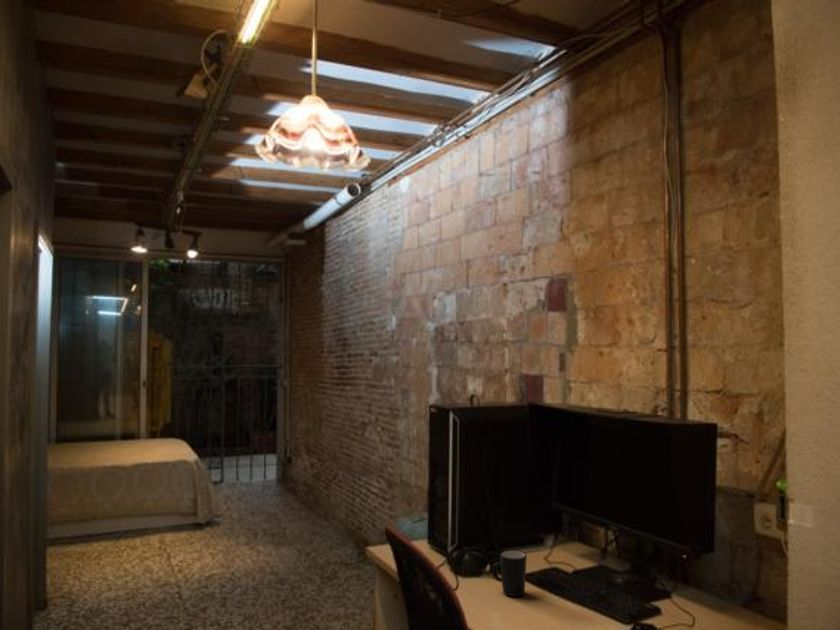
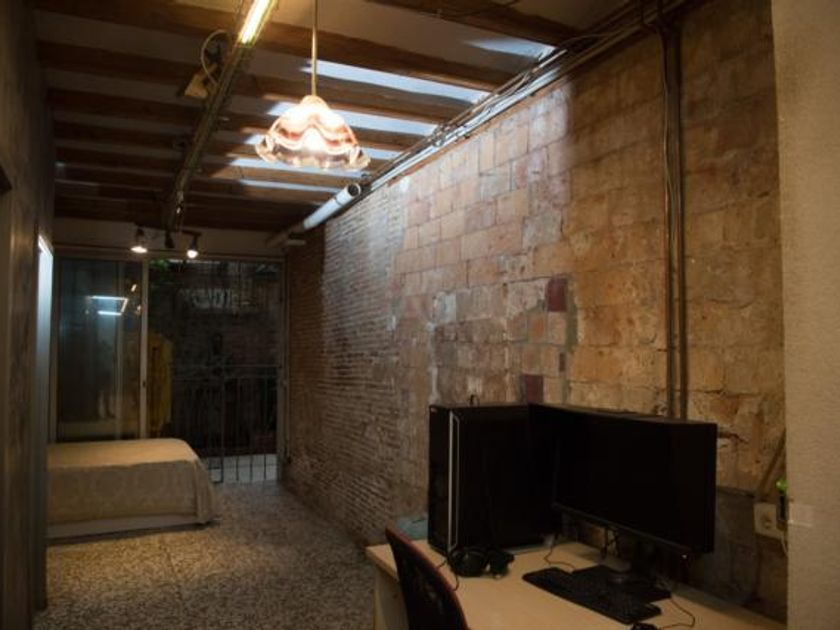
- mug (509, 573)
